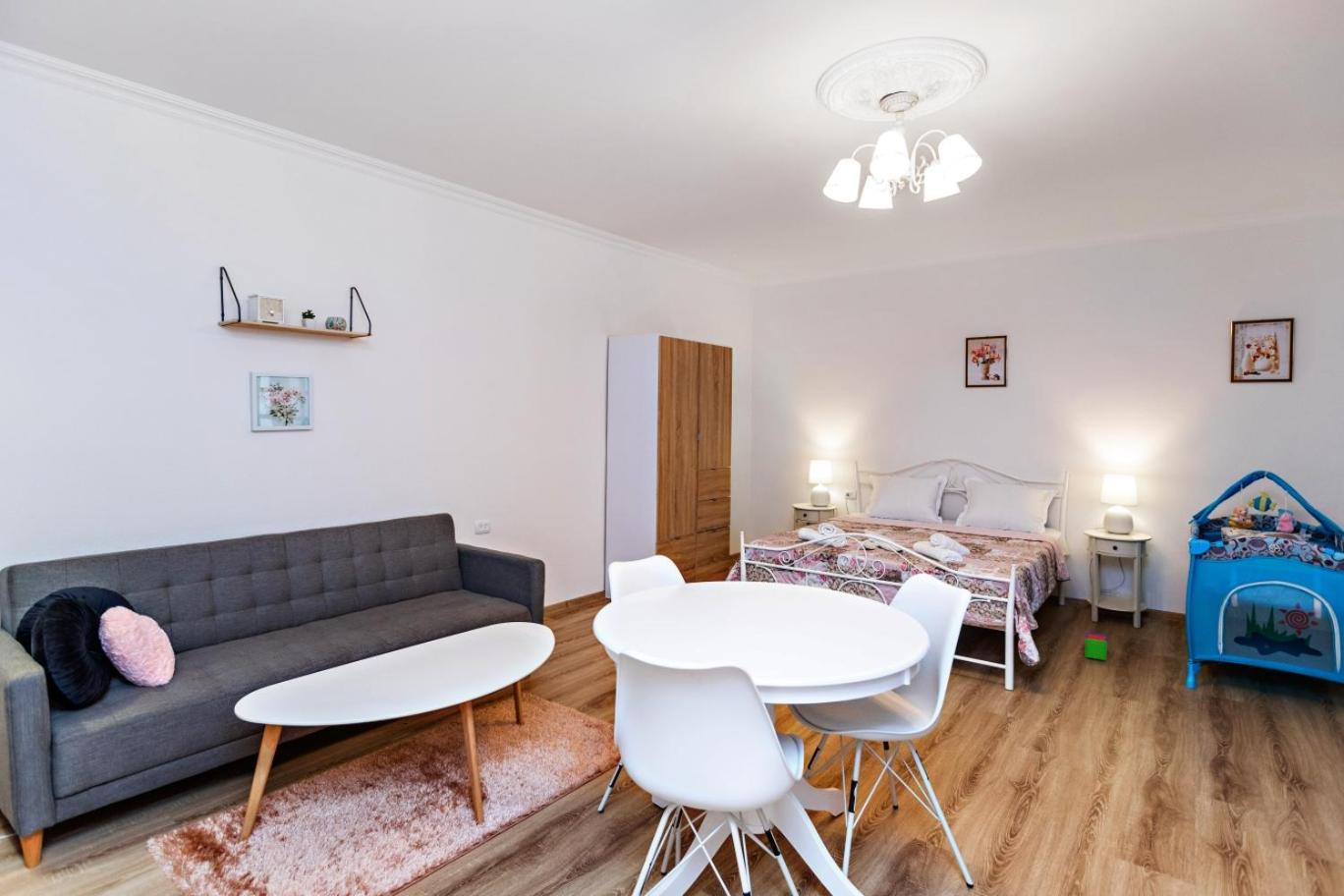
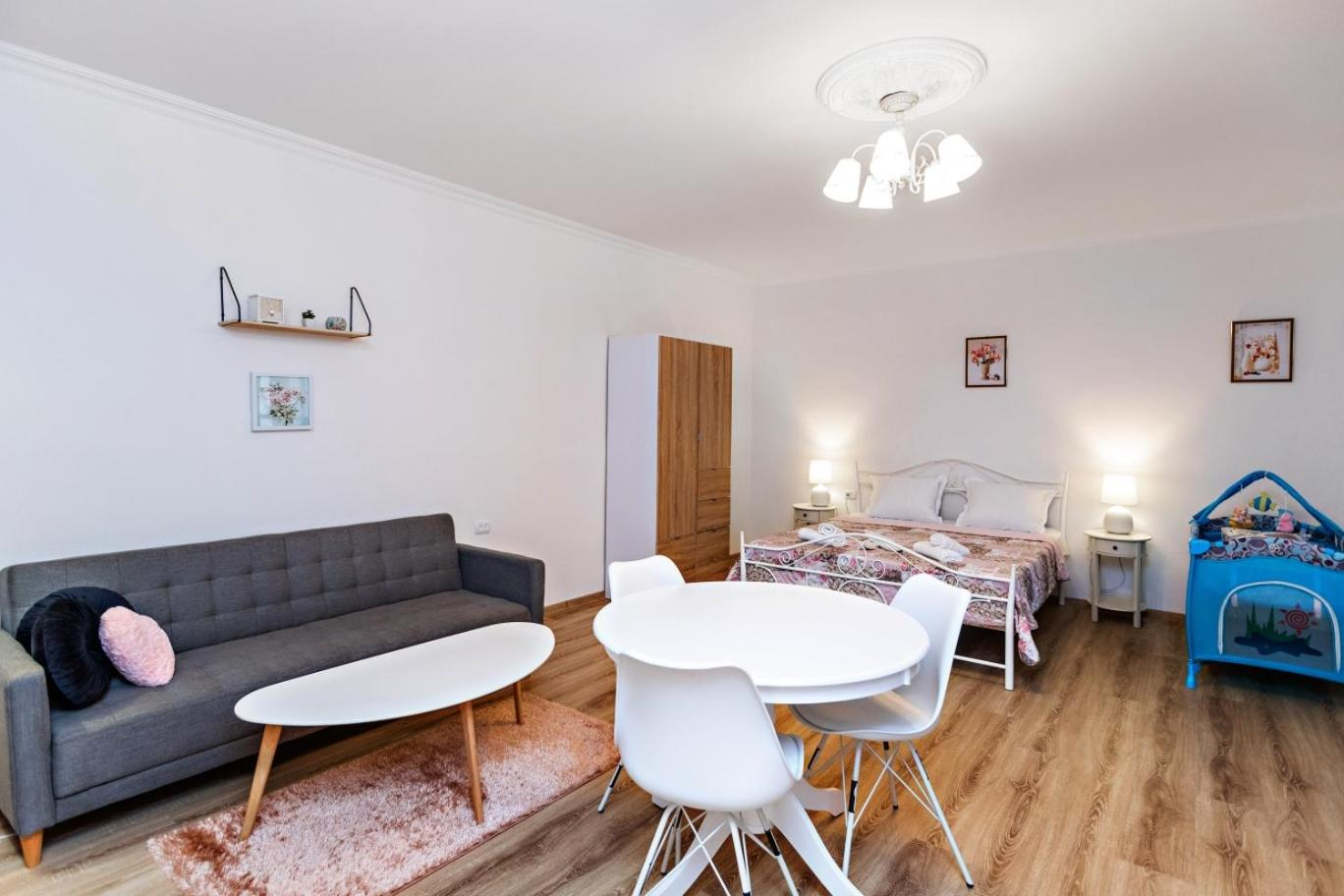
- stacking toy (1095, 644)
